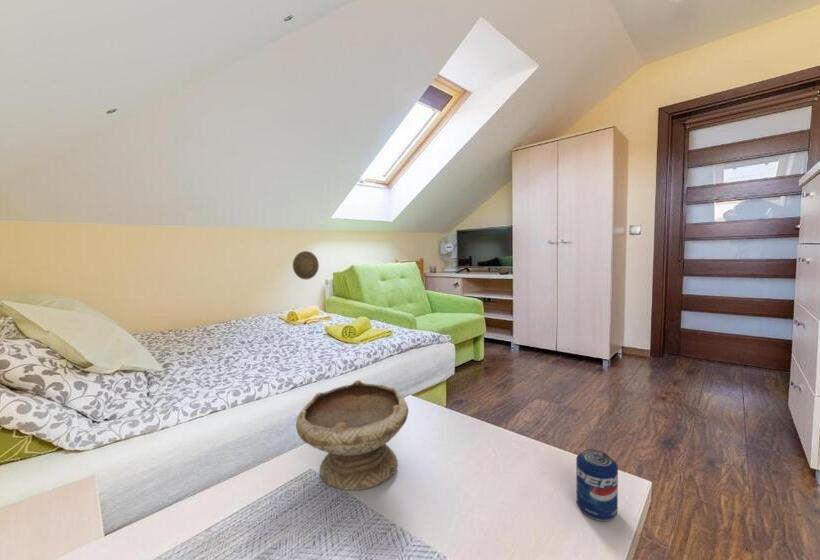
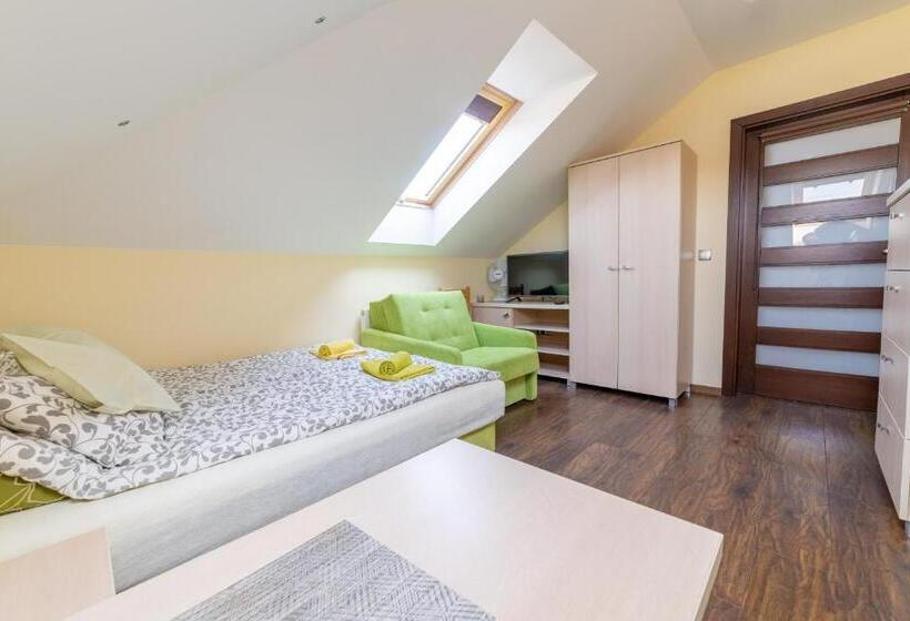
- beverage can (596, 483)
- decorative plate (306, 265)
- bowl (355, 431)
